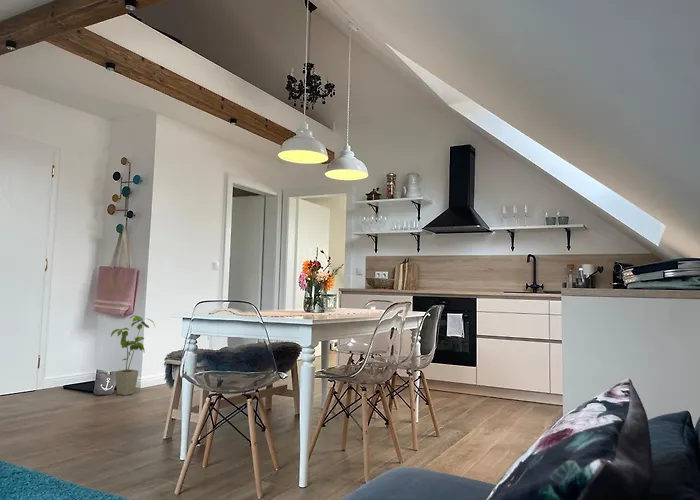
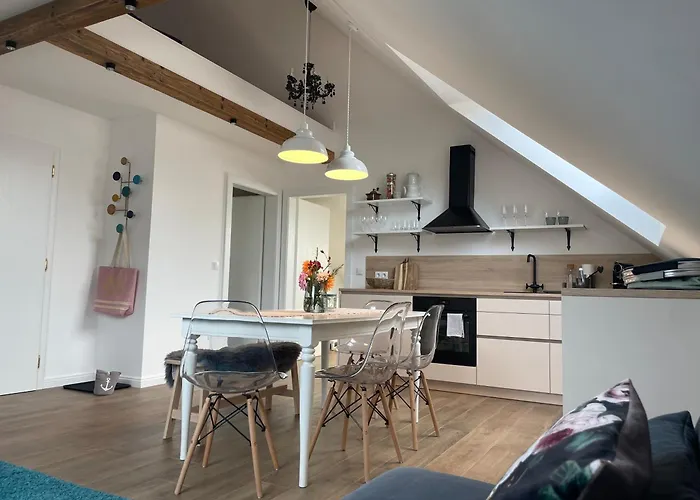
- house plant (133, 352)
